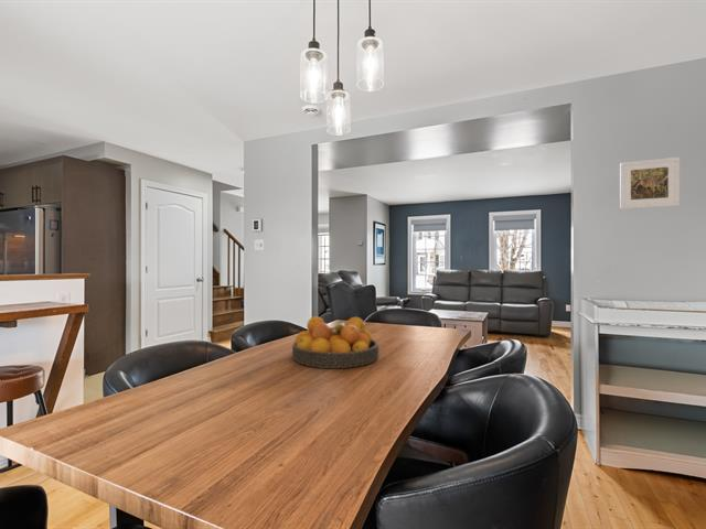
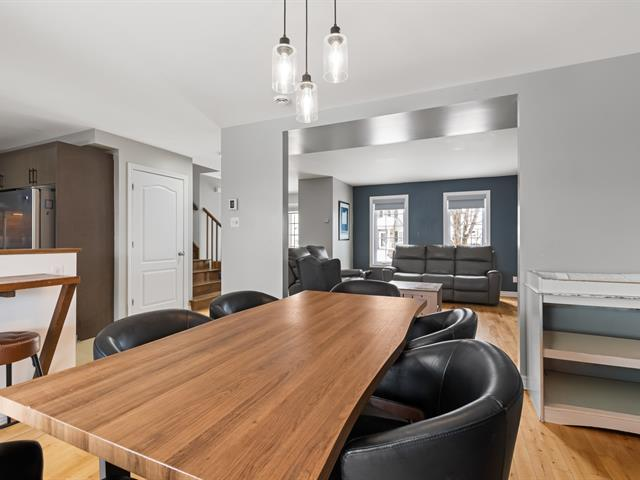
- fruit bowl (335, 337)
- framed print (649, 183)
